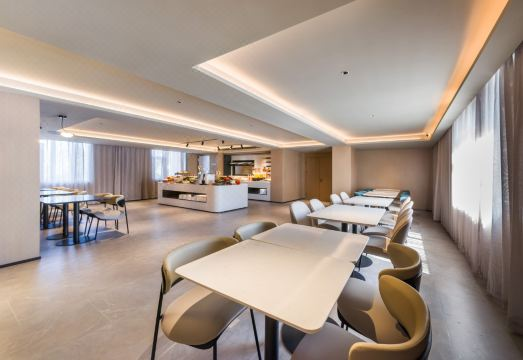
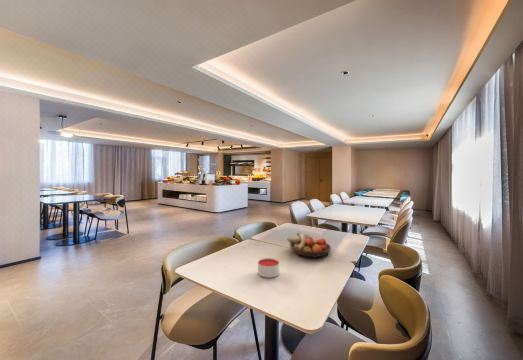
+ candle (268, 267)
+ fruit bowl (309, 243)
